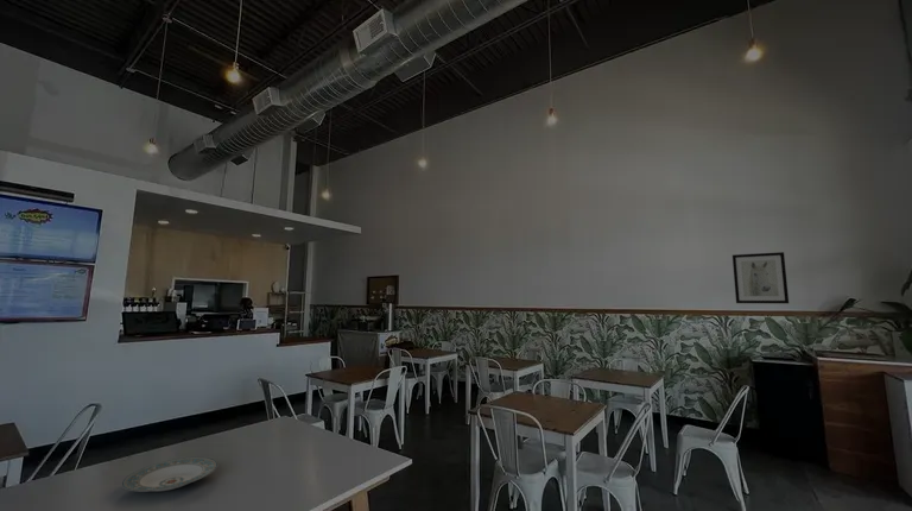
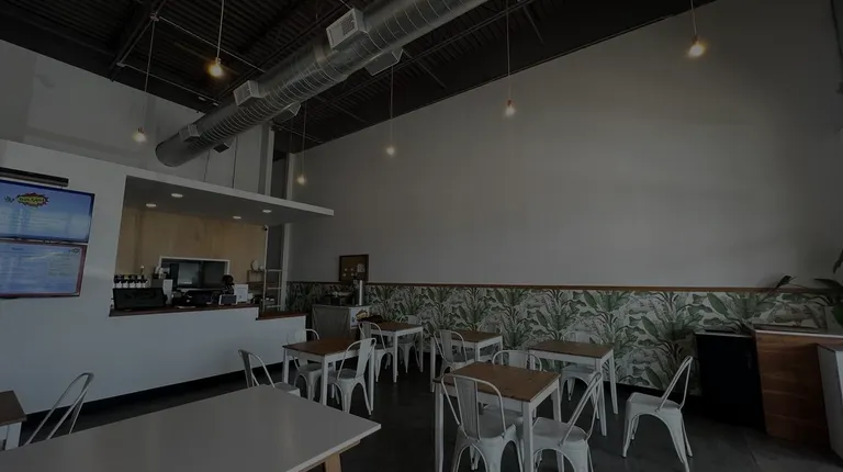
- plate (172, 477)
- wall art (759, 278)
